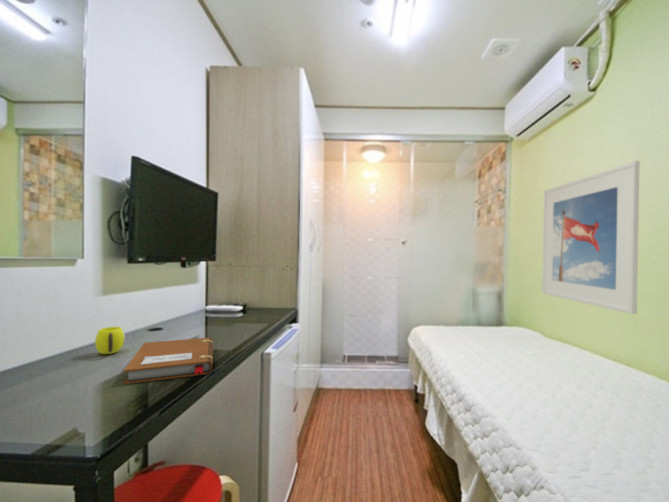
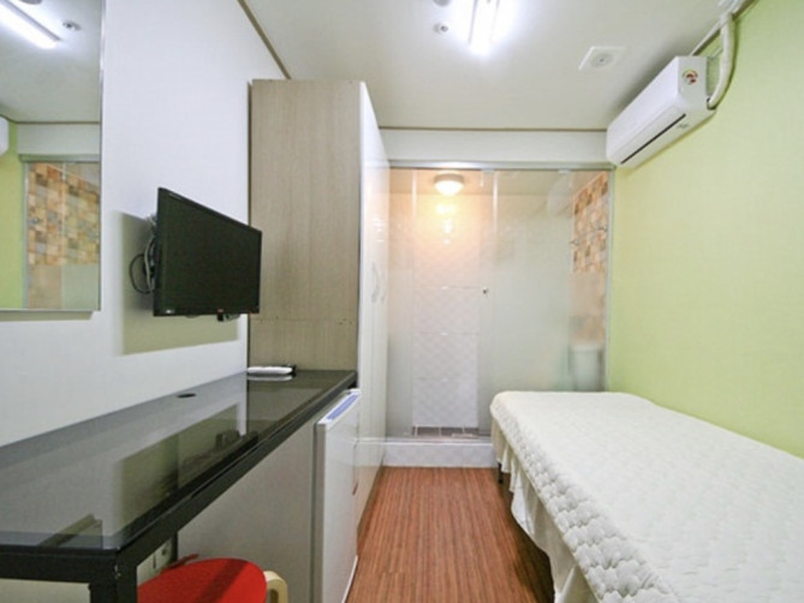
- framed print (581, 240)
- cup (110, 341)
- notebook (175, 357)
